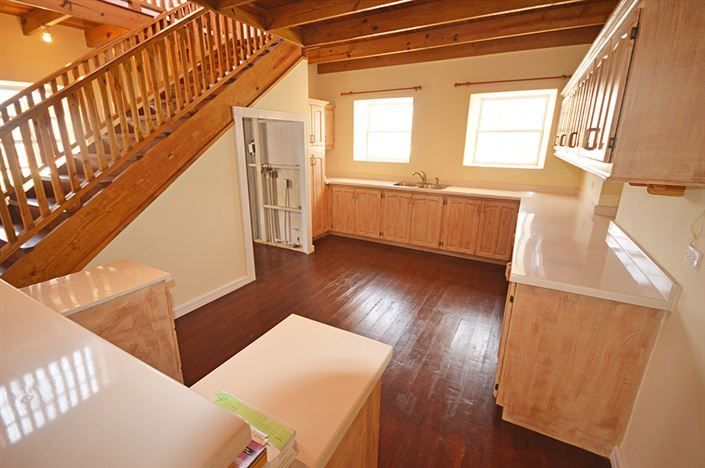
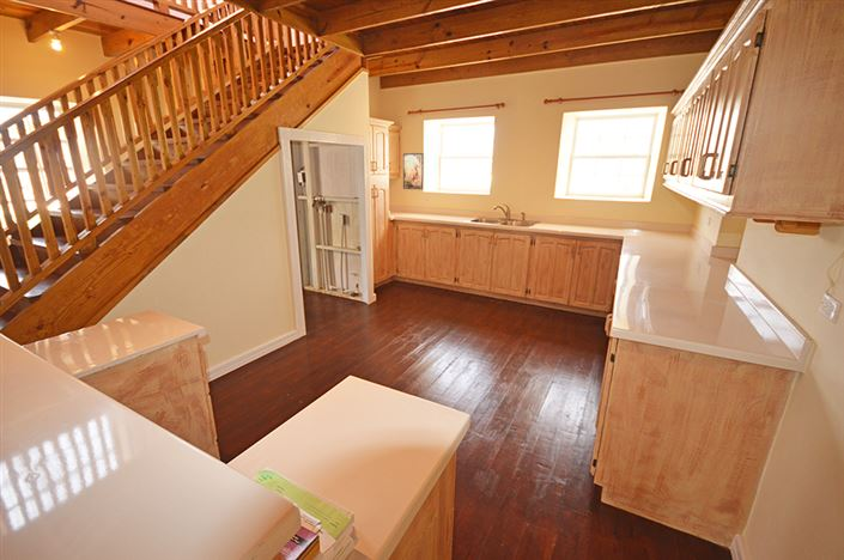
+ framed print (413, 171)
